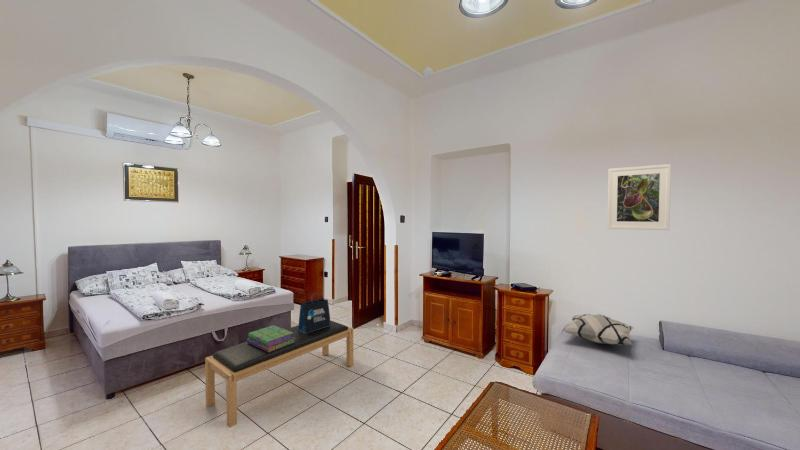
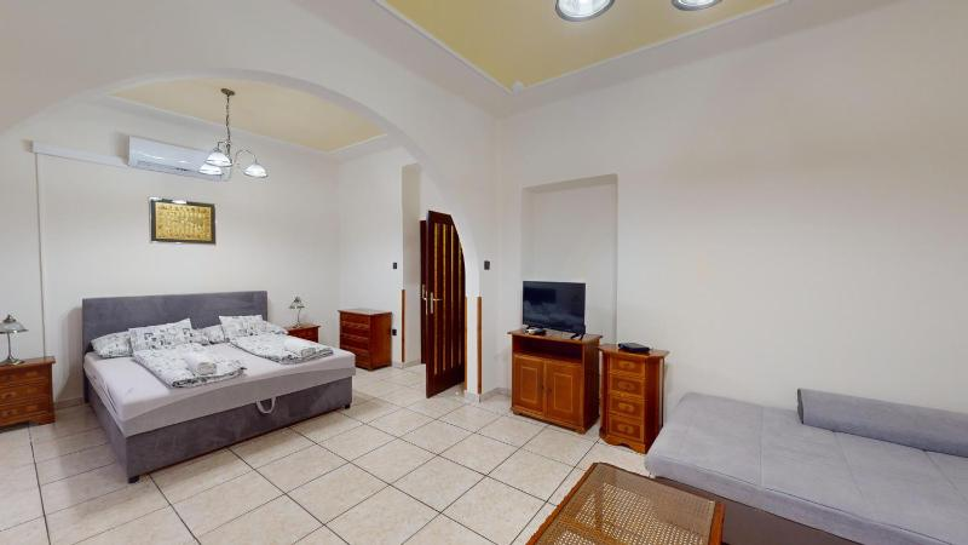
- tote bag (314, 310)
- decorative pillow (598, 328)
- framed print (637, 198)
- stack of books (270, 337)
- bench (288, 359)
